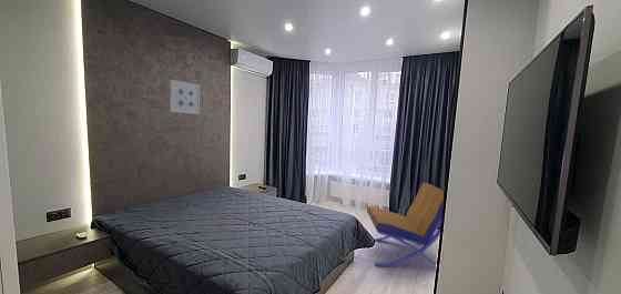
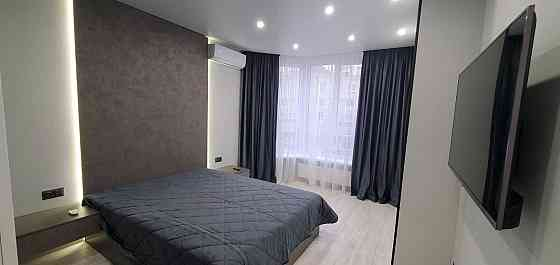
- lounge chair (406, 220)
- wall art (185, 98)
